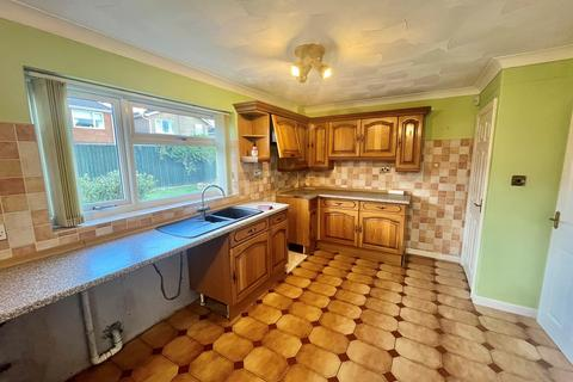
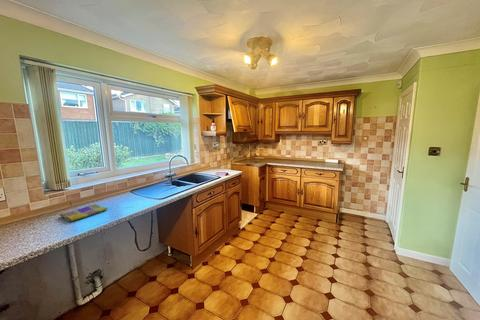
+ dish towel (84, 211)
